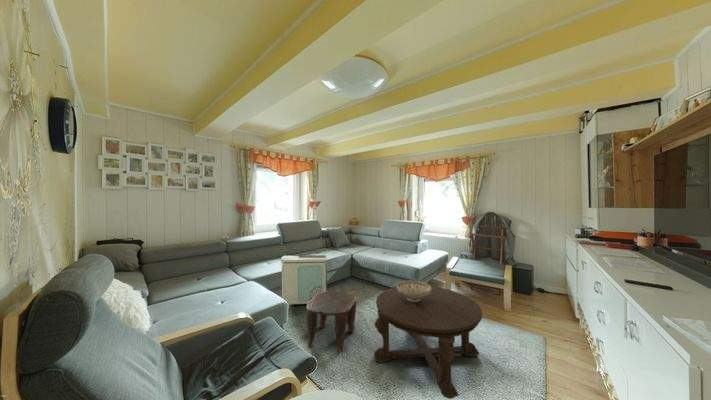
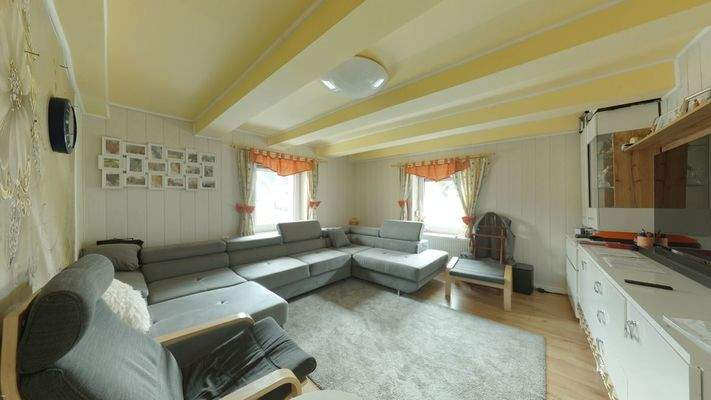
- air purifier (305, 279)
- coffee table (426, 329)
- stool (334, 319)
- decorative bowl (413, 292)
